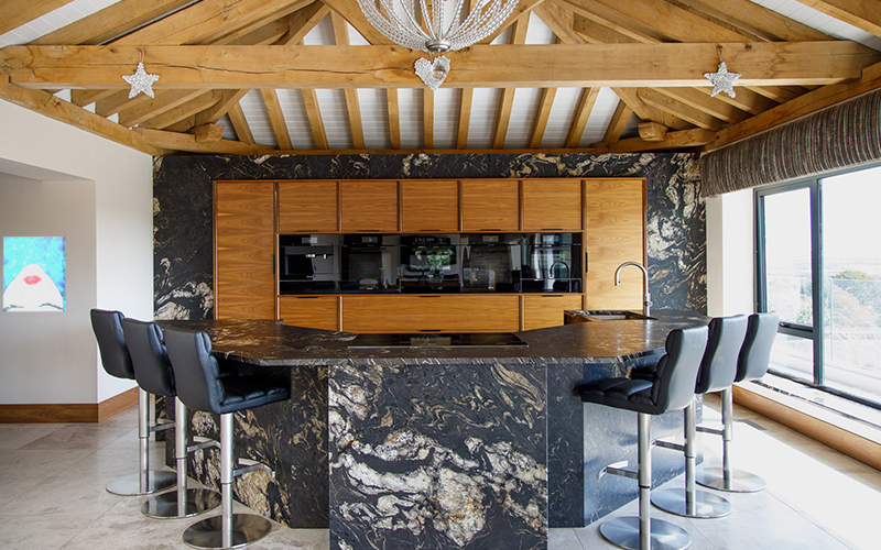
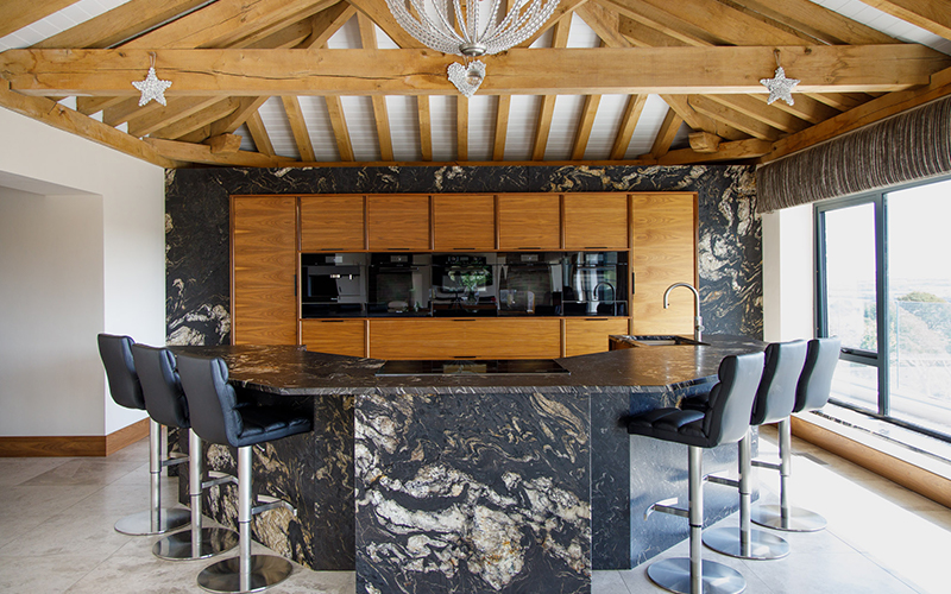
- wall art (34, 274)
